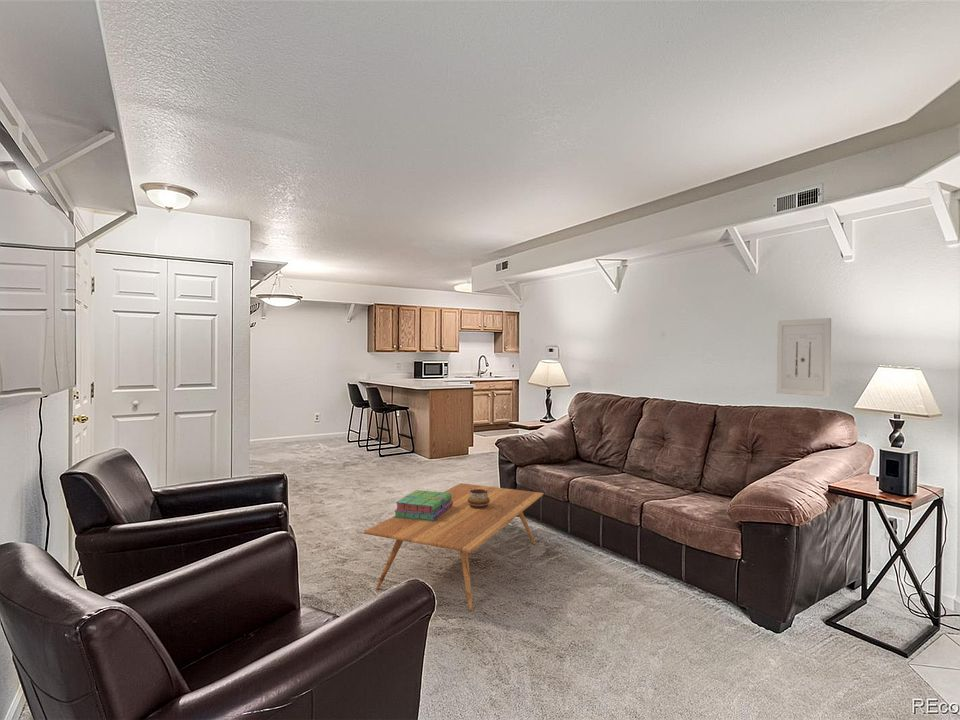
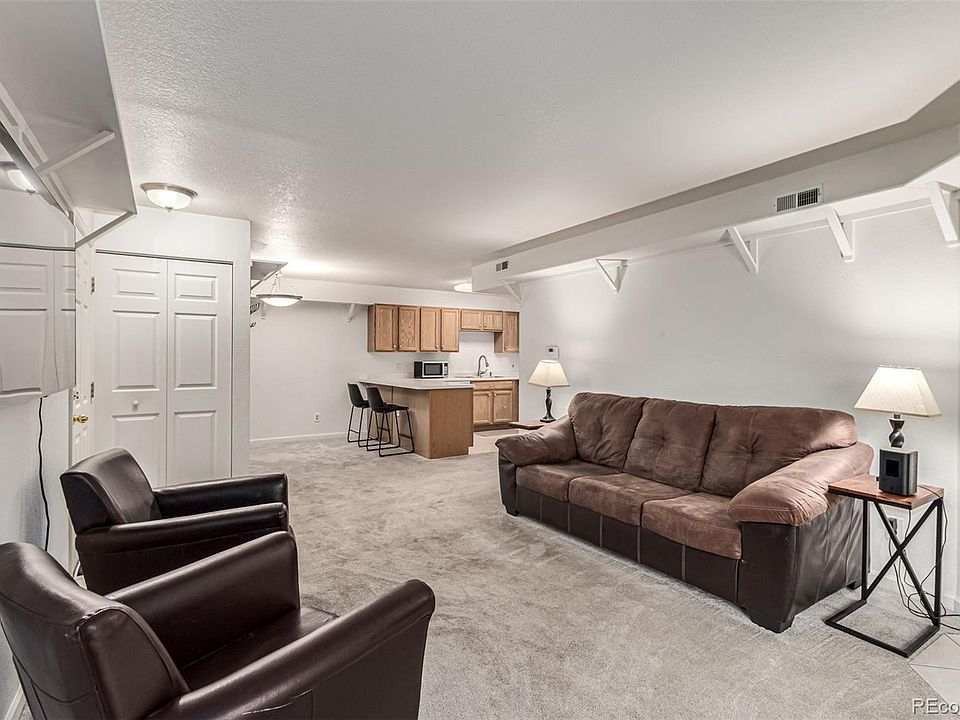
- decorative bowl (478, 498)
- stack of books (424, 504)
- coffee table (464, 536)
- wall art (802, 357)
